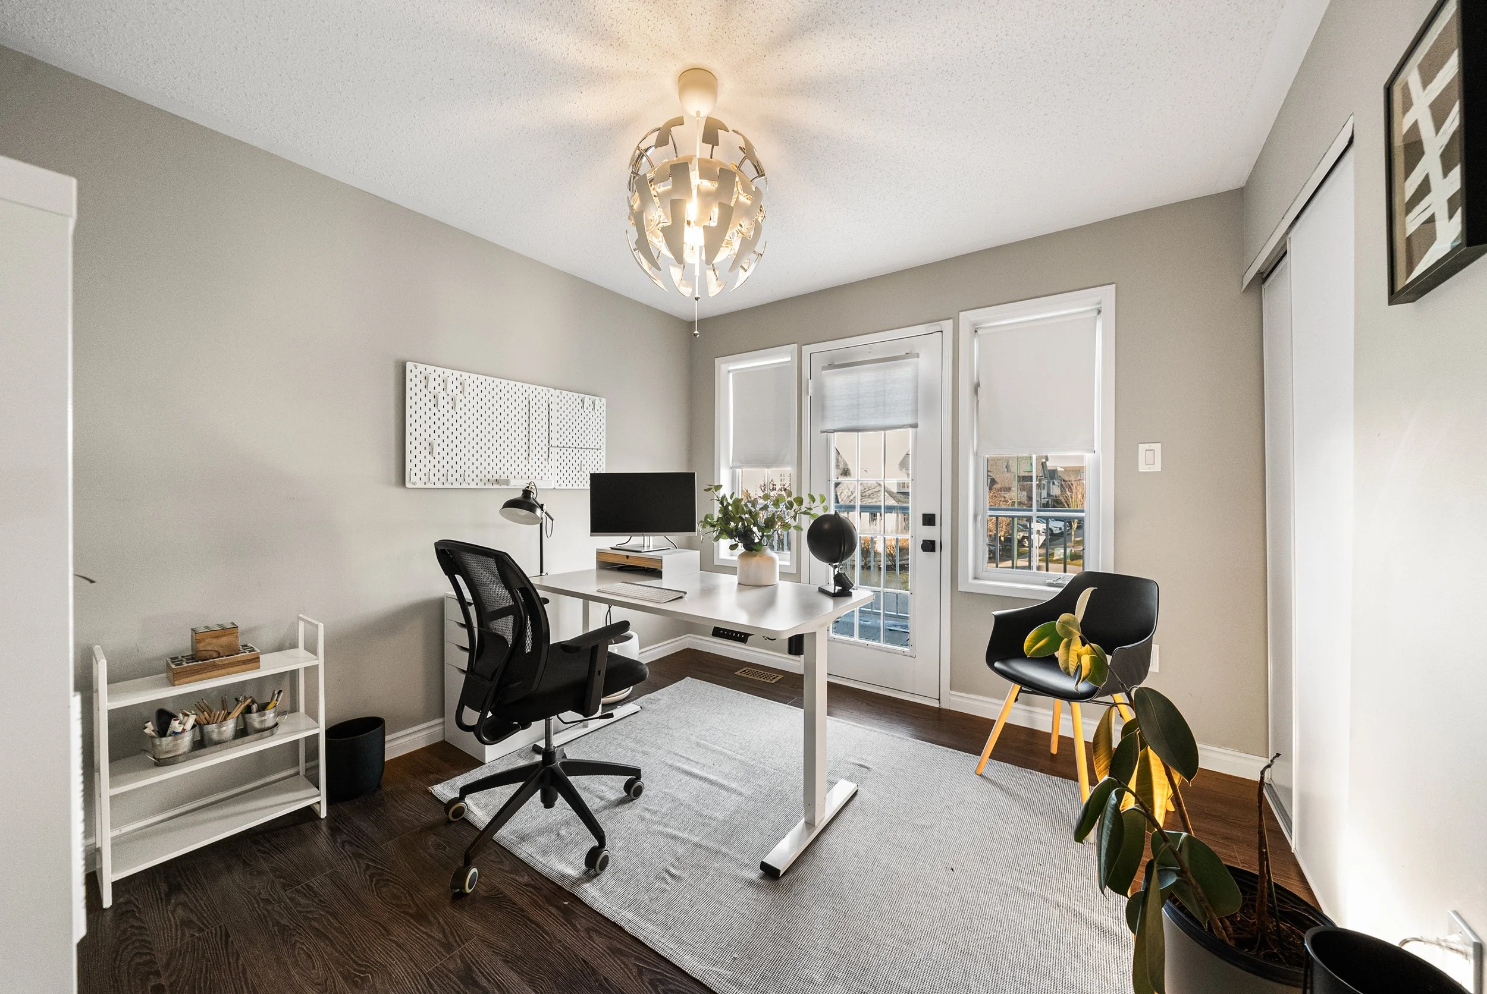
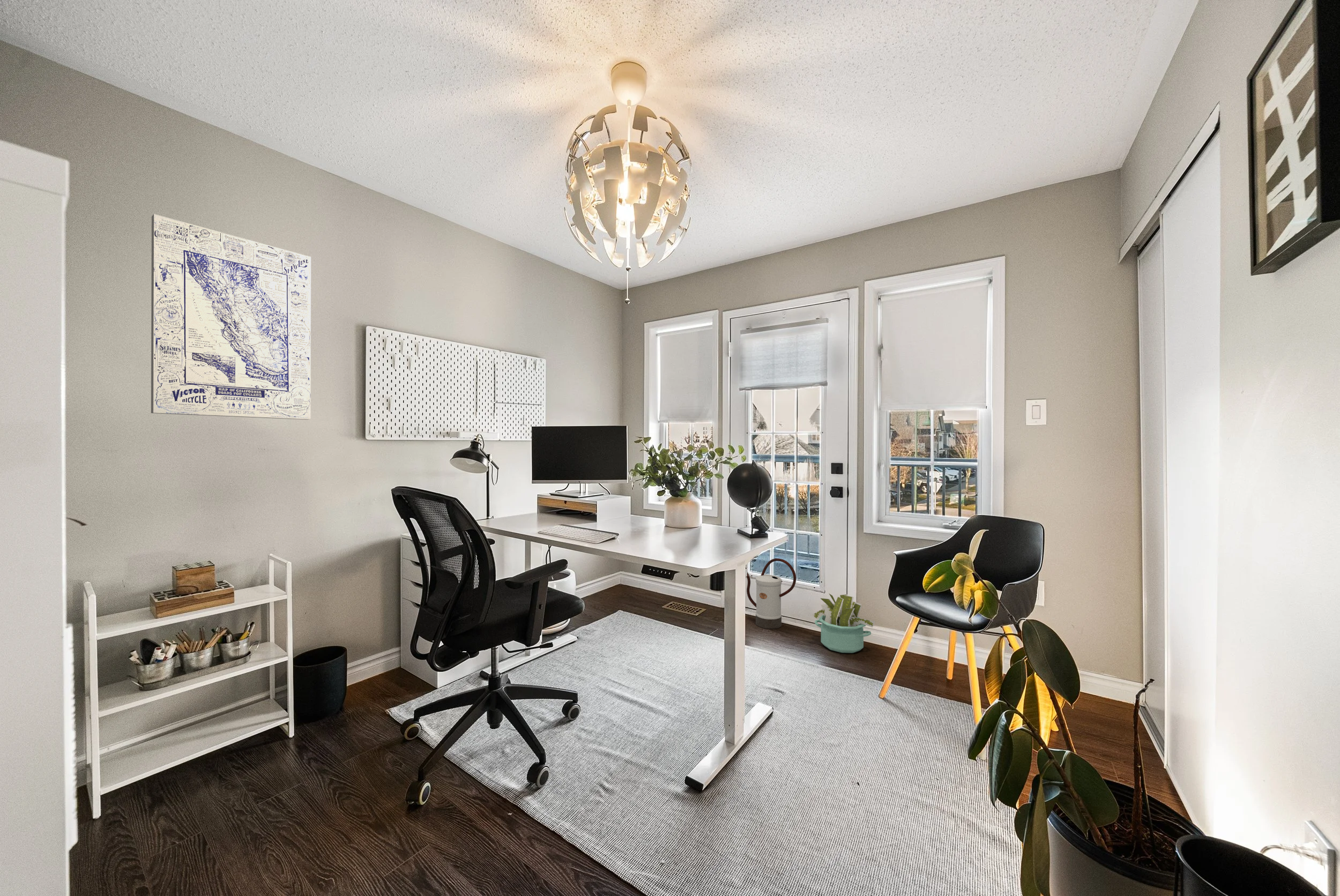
+ watering can (768, 590)
+ wall art (239, 327)
+ decorative plant (843, 622)
